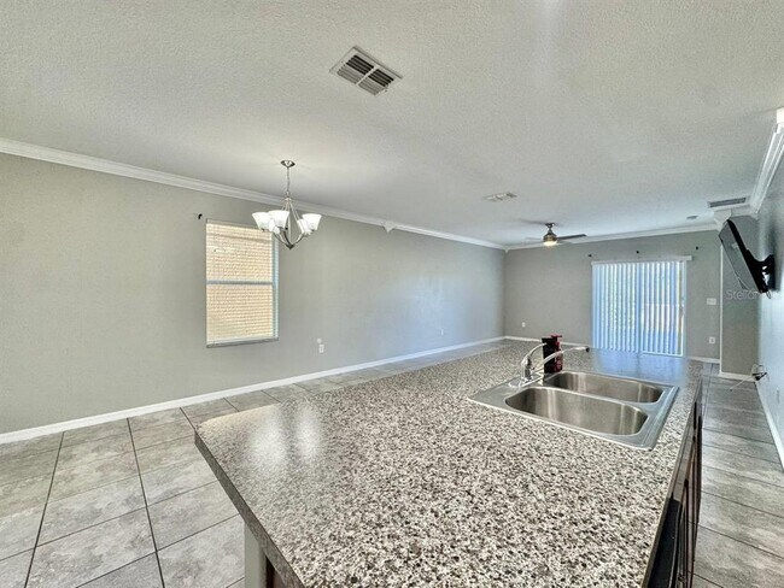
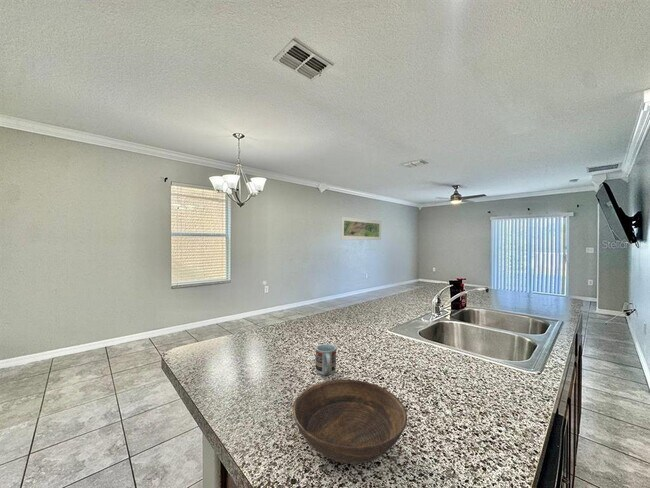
+ bowl (348, 424)
+ cup (326, 360)
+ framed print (362, 229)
